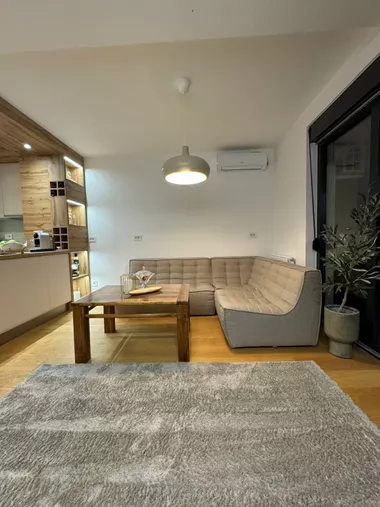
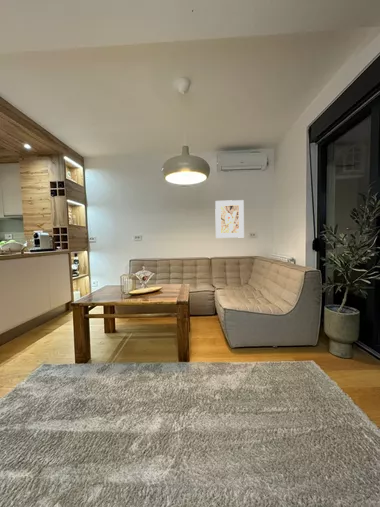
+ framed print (229, 219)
